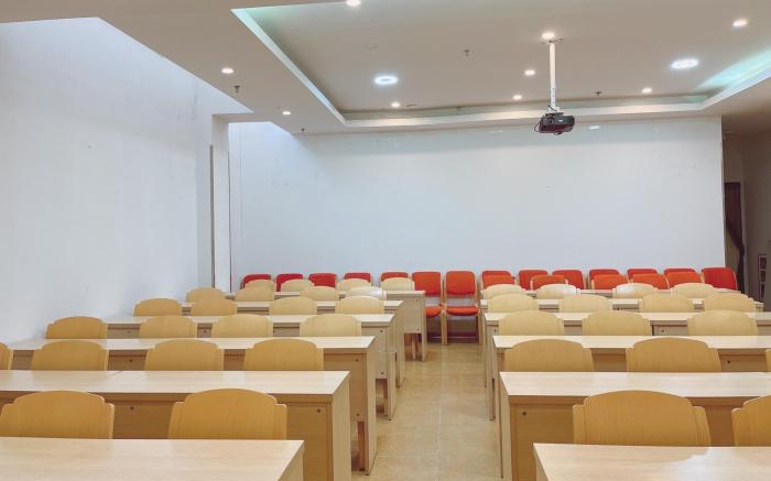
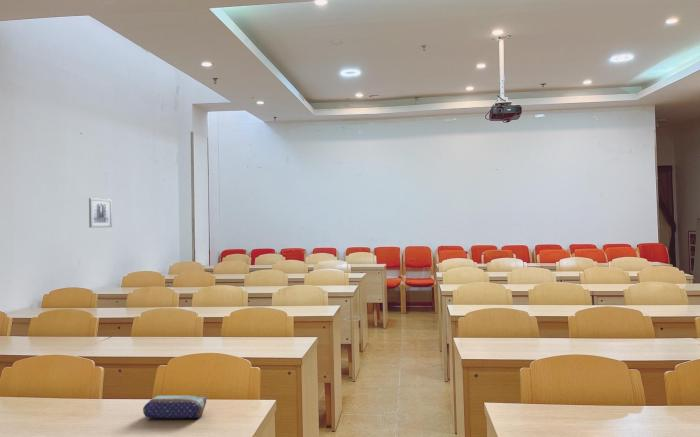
+ pencil case (175, 406)
+ wall art (100, 213)
